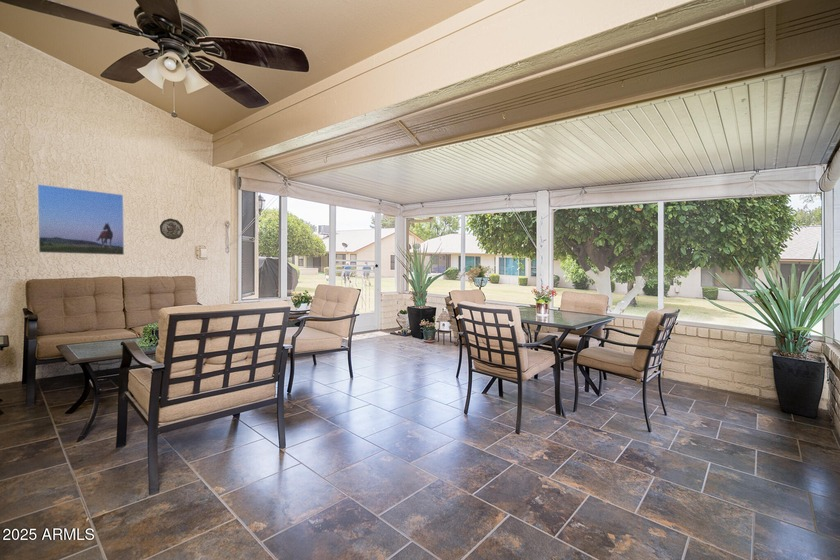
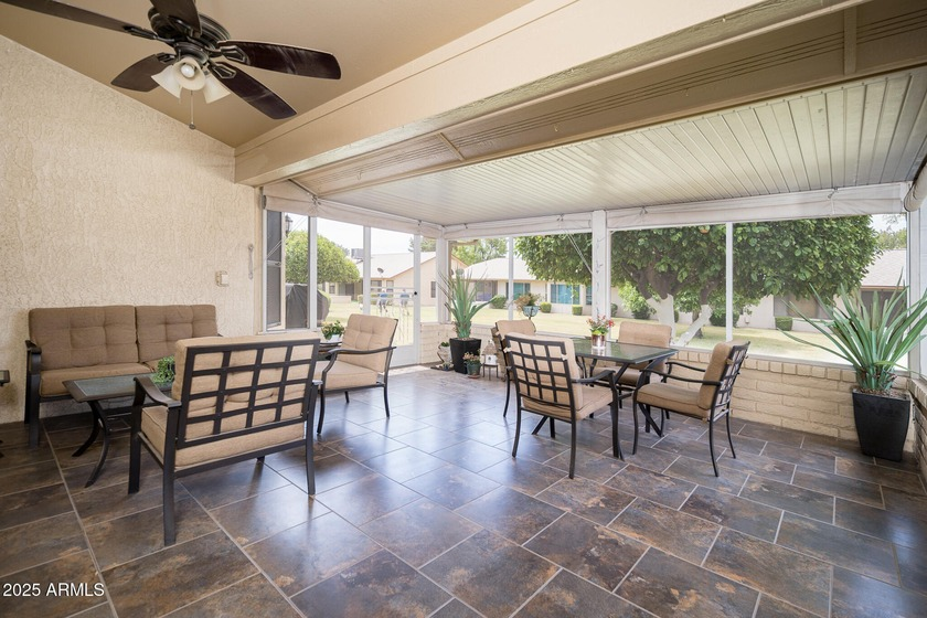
- decorative plate (171, 229)
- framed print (83, 221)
